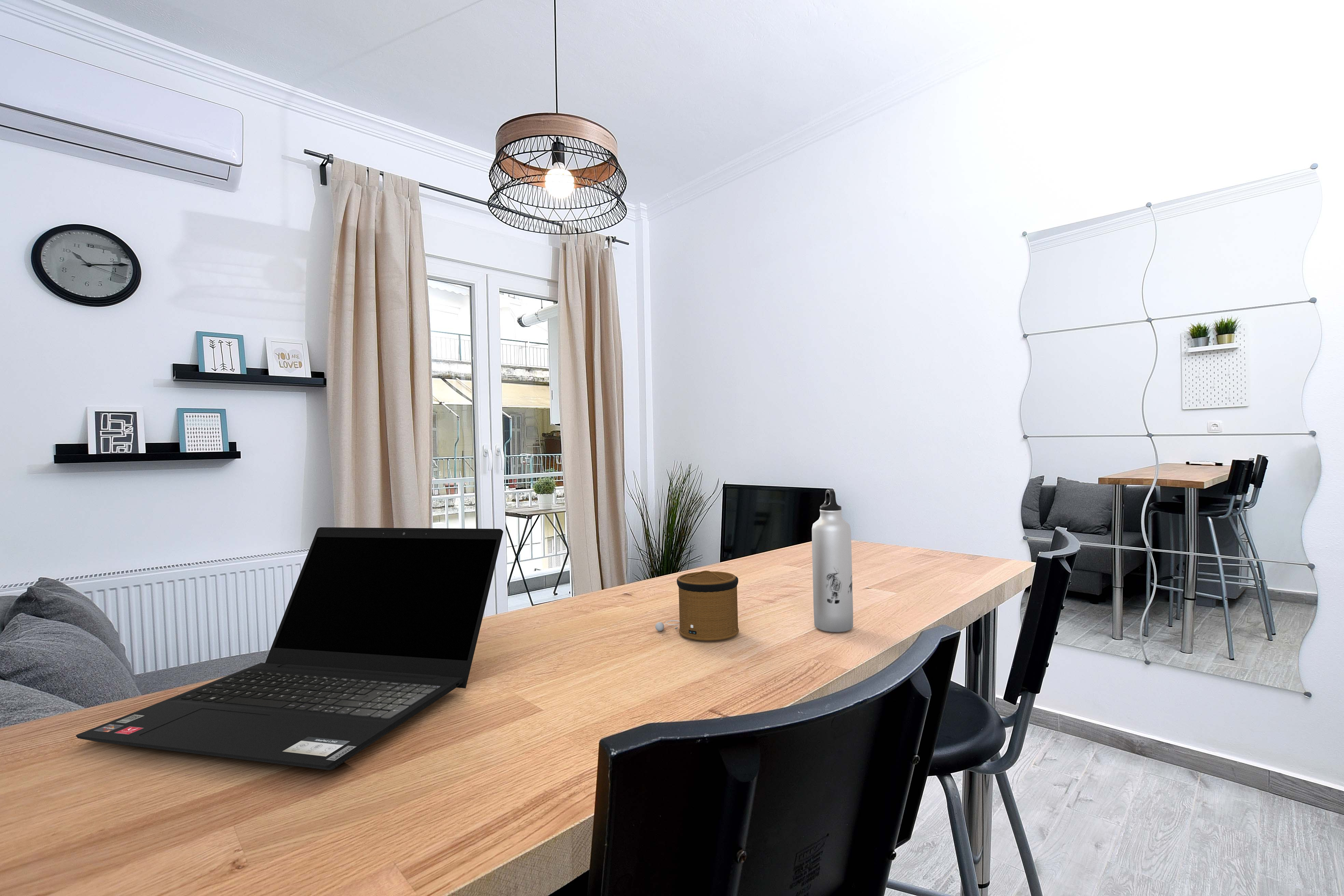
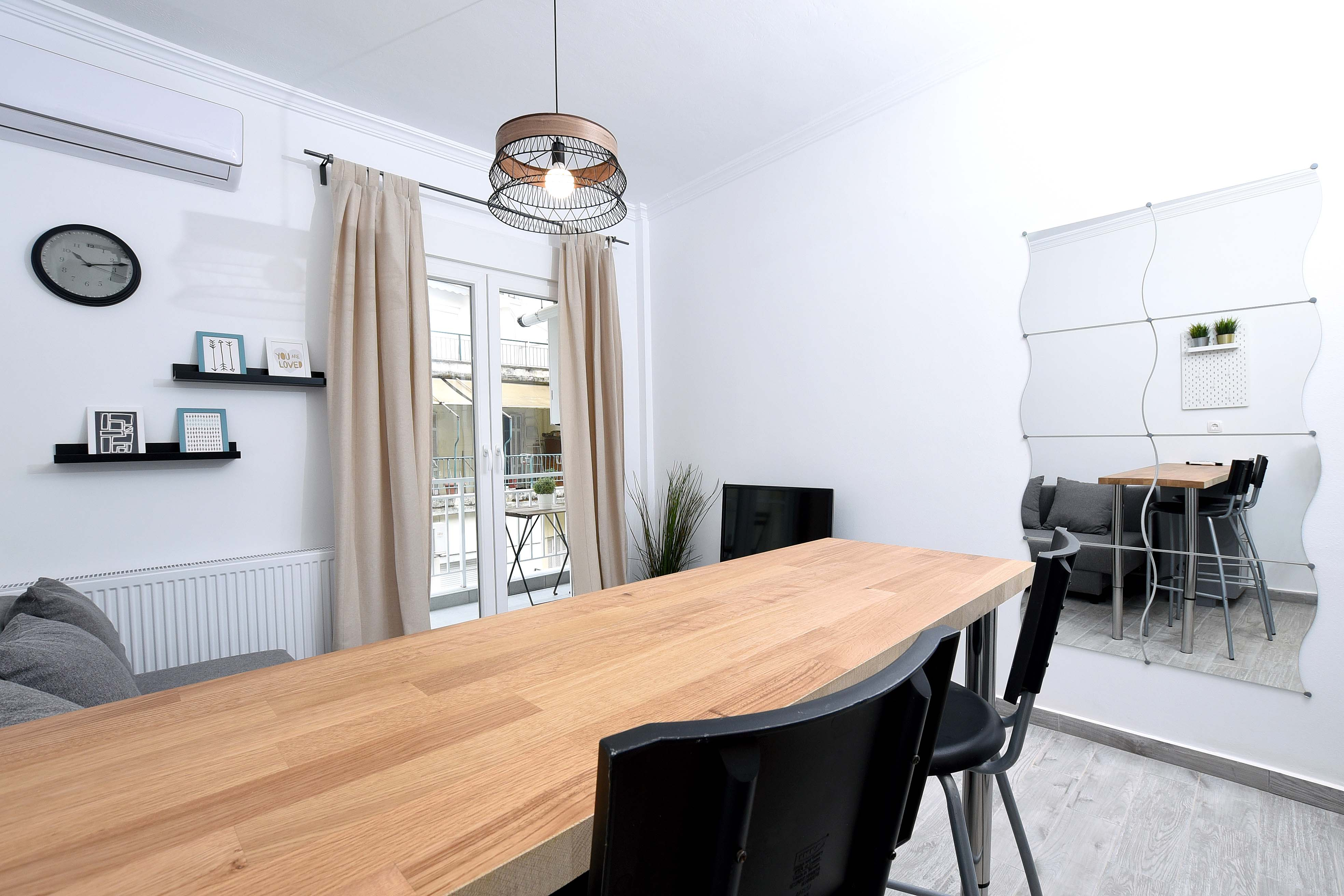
- water bottle (832, 558)
- laptop computer (323, 622)
- speaker (698, 600)
